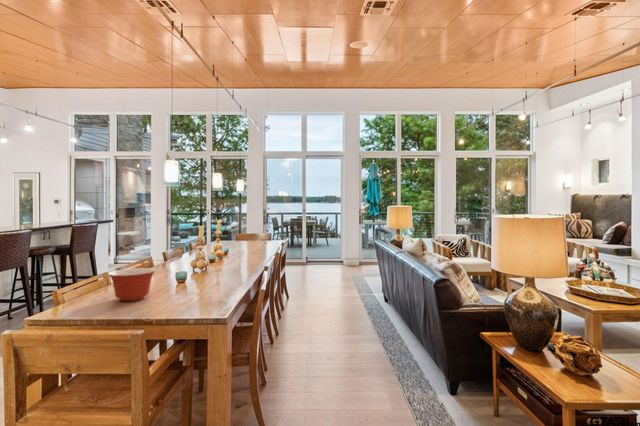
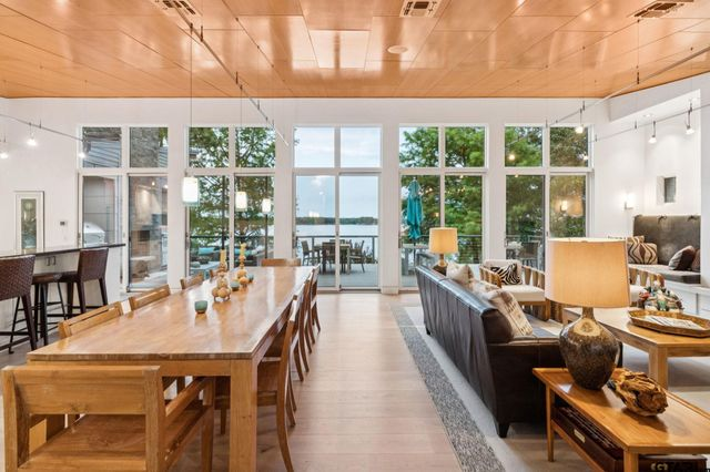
- mixing bowl (132, 285)
